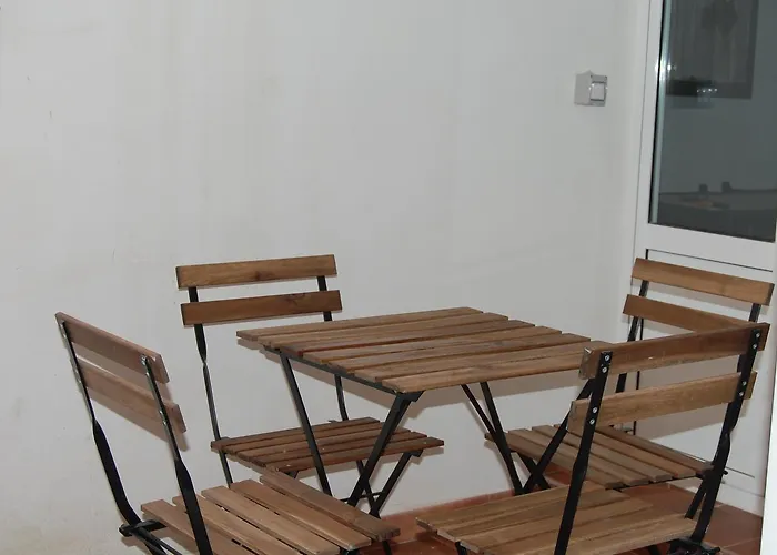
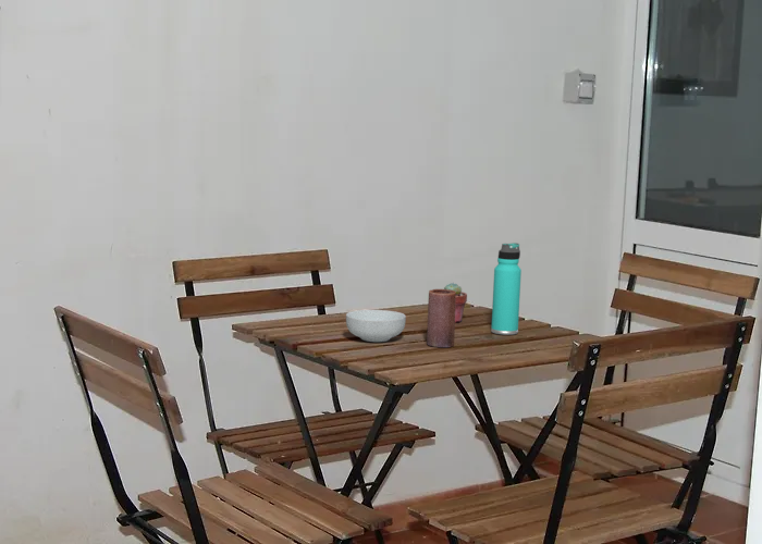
+ potted succulent (455, 302)
+ thermos bottle (506, 287)
+ candle (441, 318)
+ cereal bowl (374, 326)
